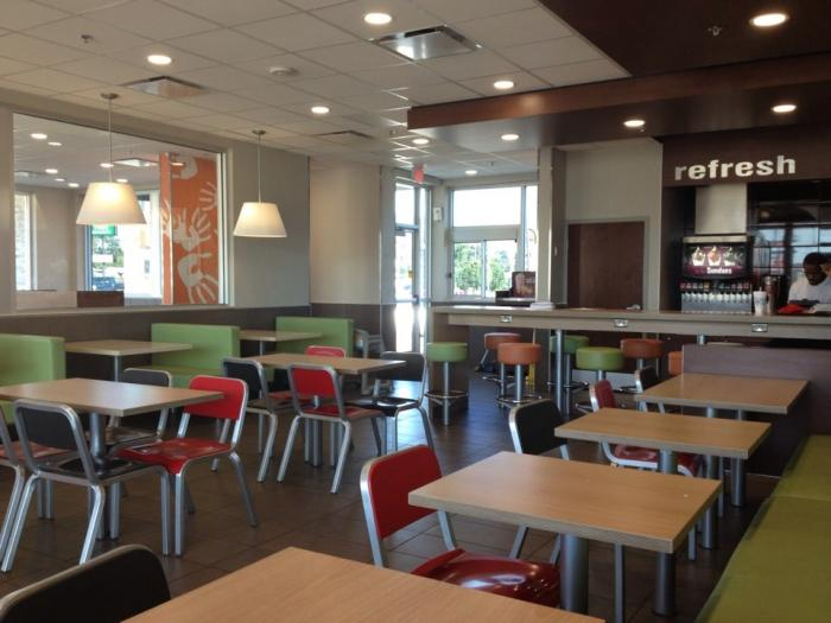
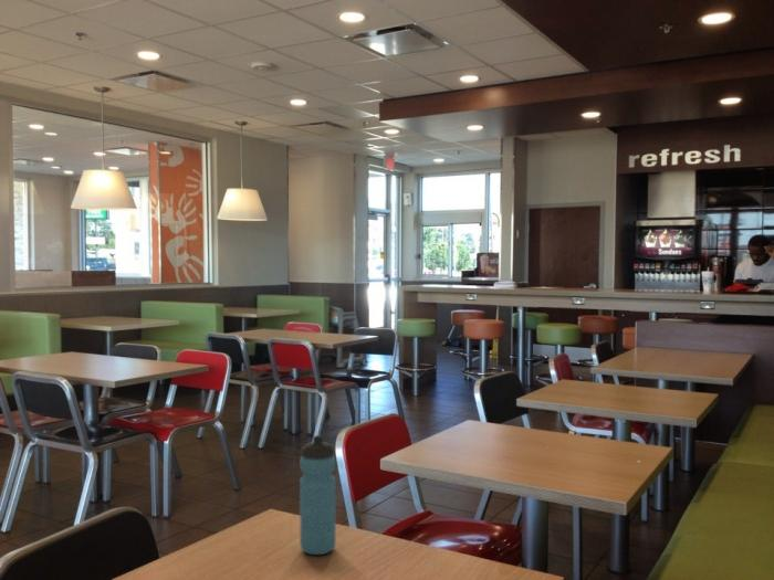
+ water bottle (317, 493)
